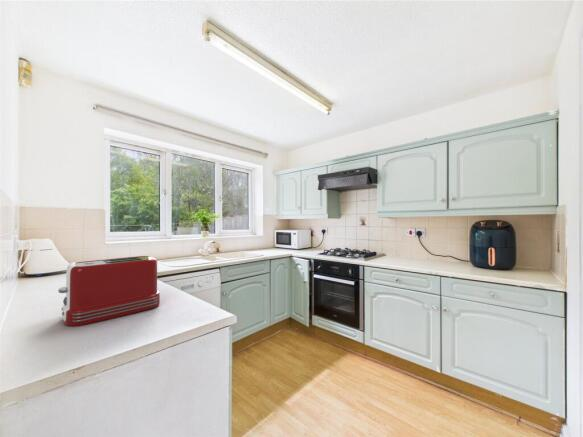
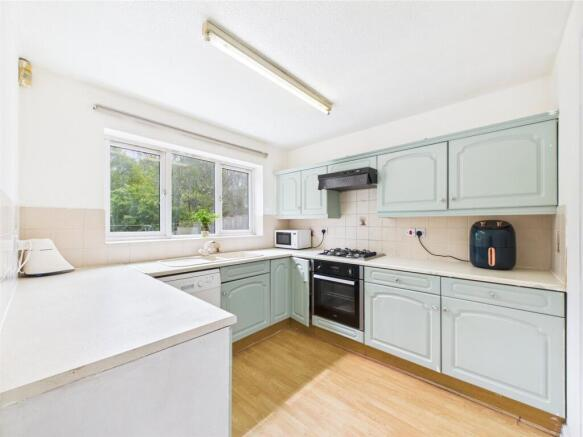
- toaster (115, 285)
